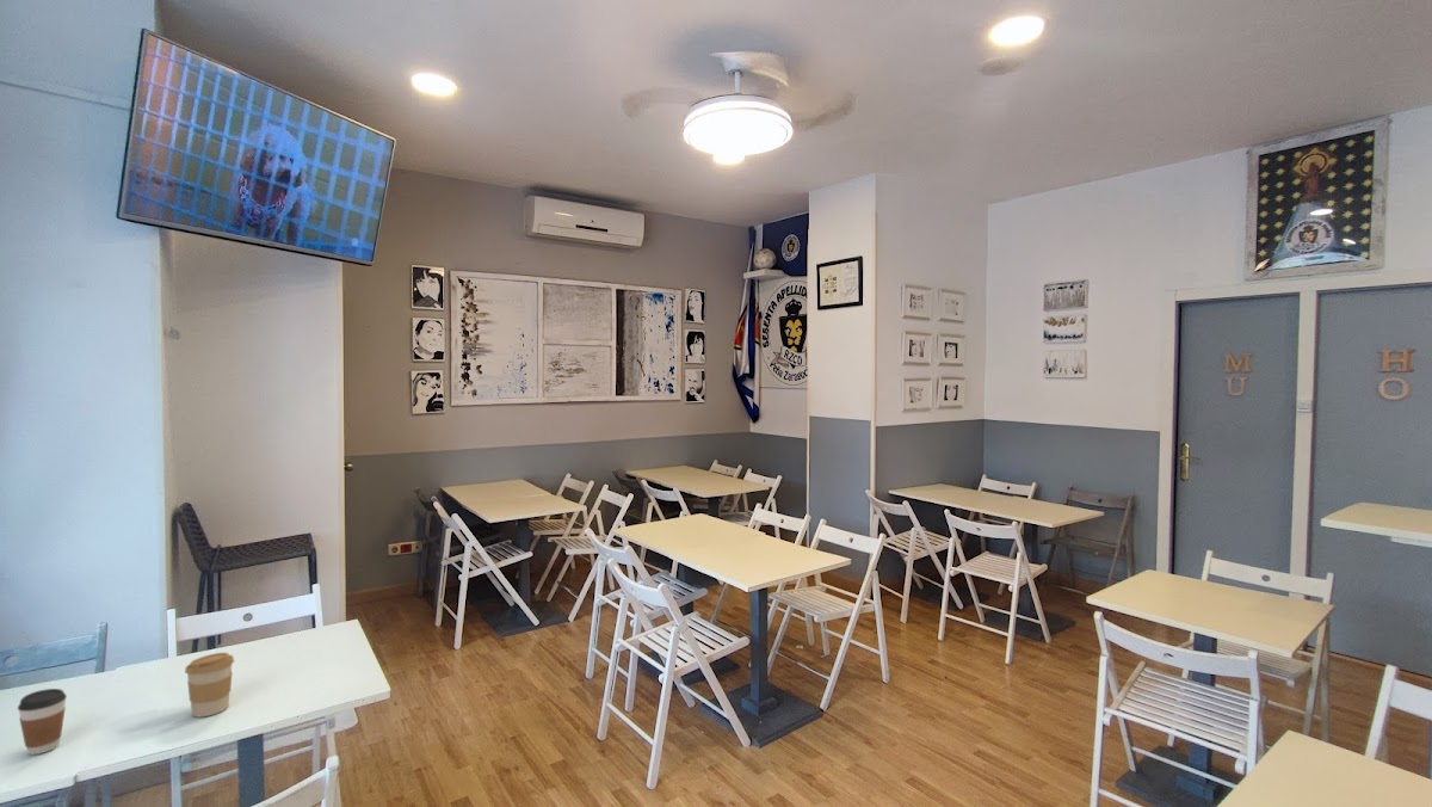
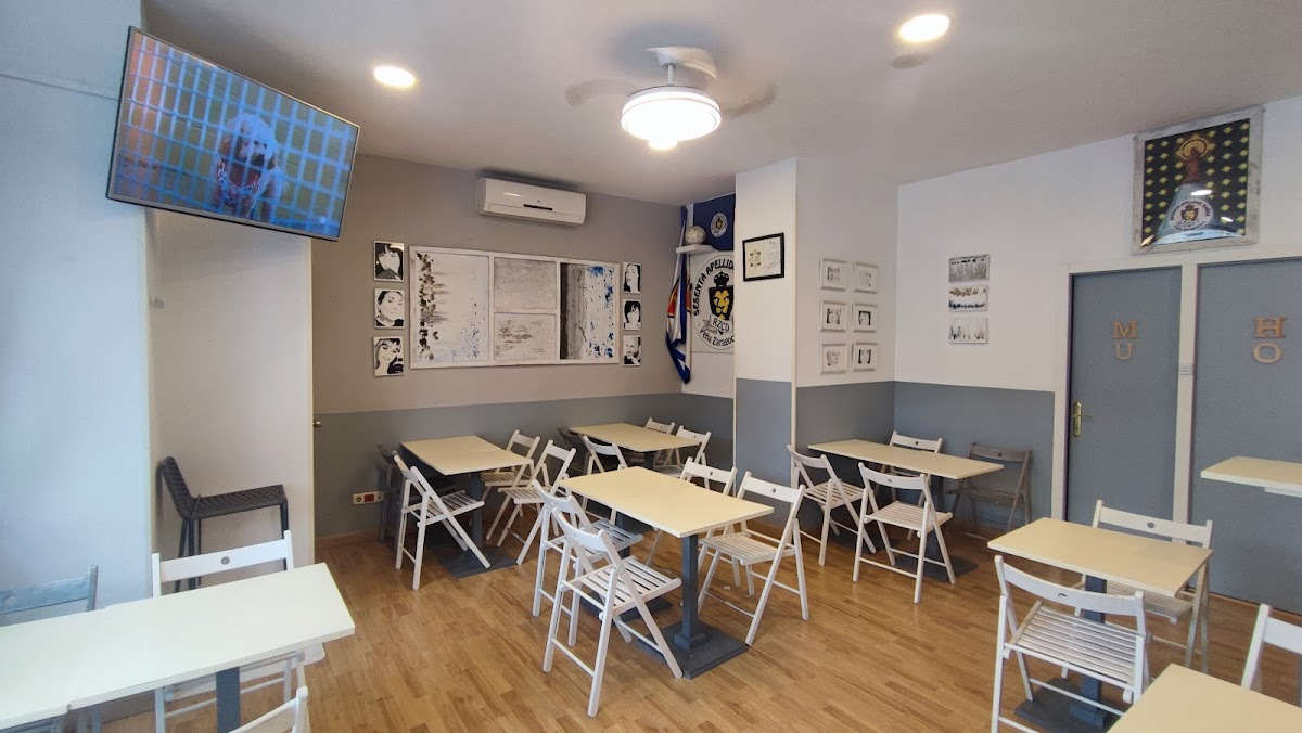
- coffee cup (210, 683)
- coffee cup (43, 721)
